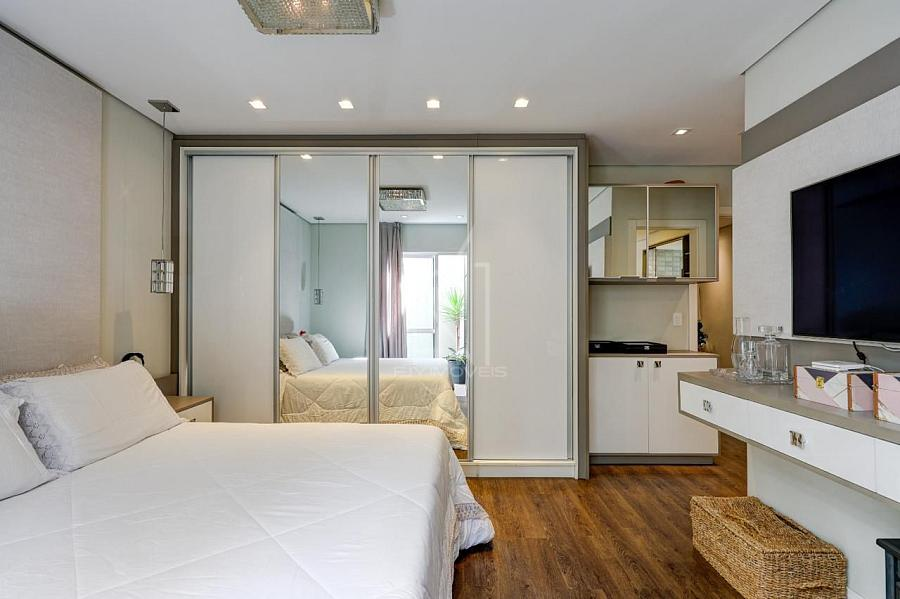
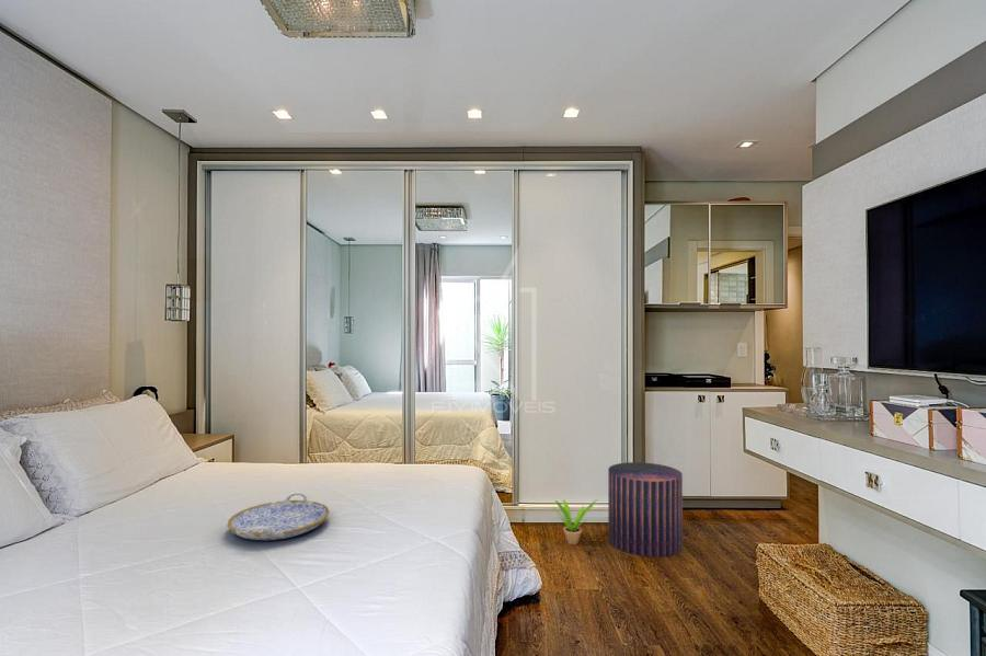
+ pouf (644, 506)
+ serving tray (279, 517)
+ potted plant (571, 518)
